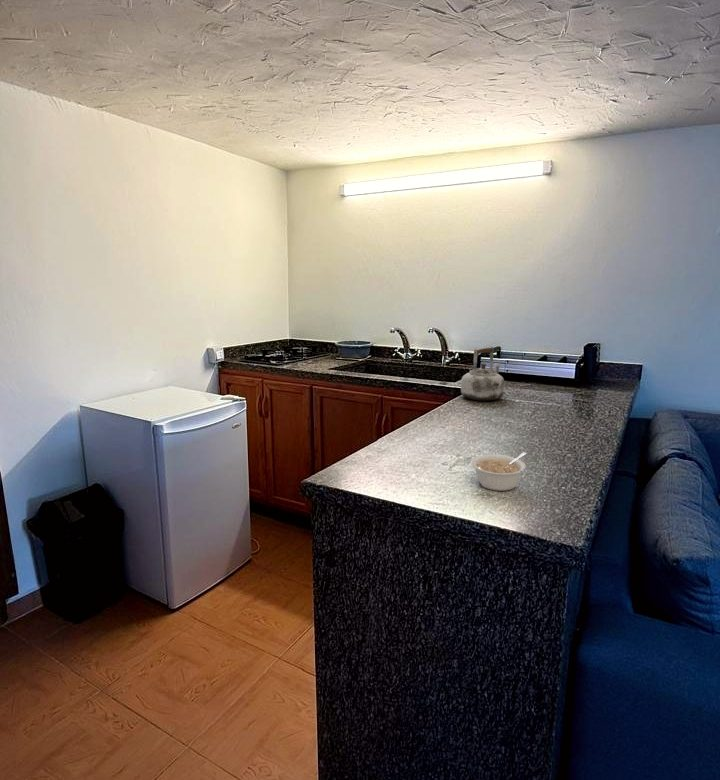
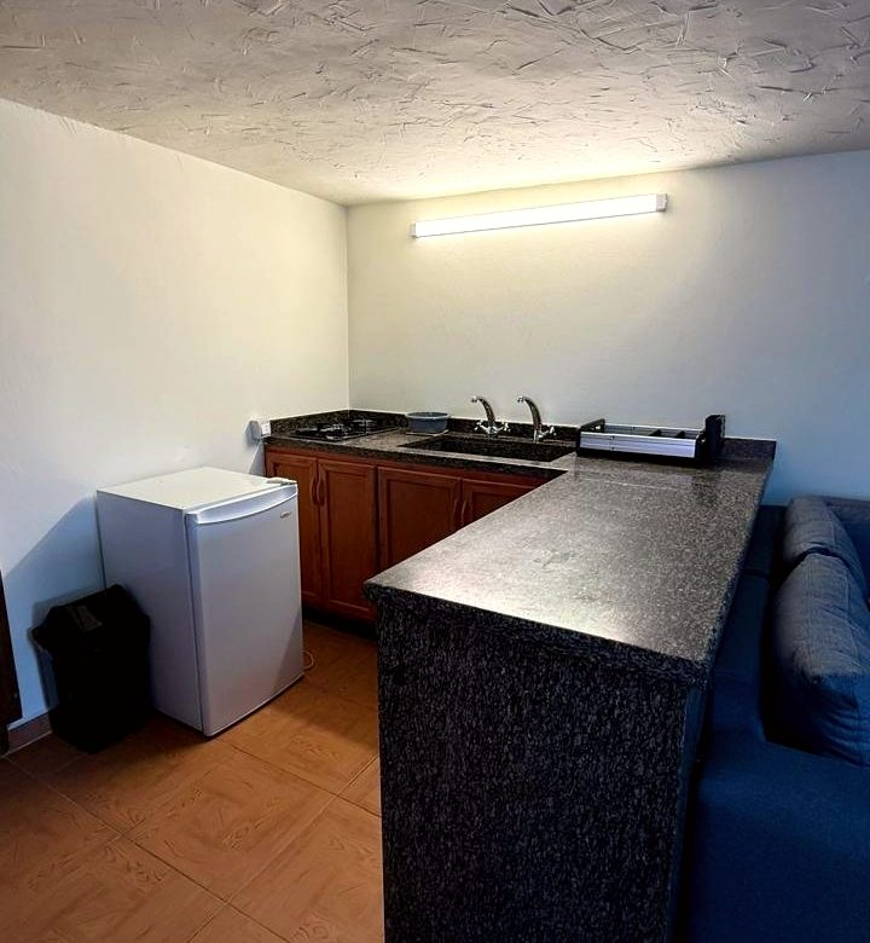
- kettle (485, 372)
- legume (498, 470)
